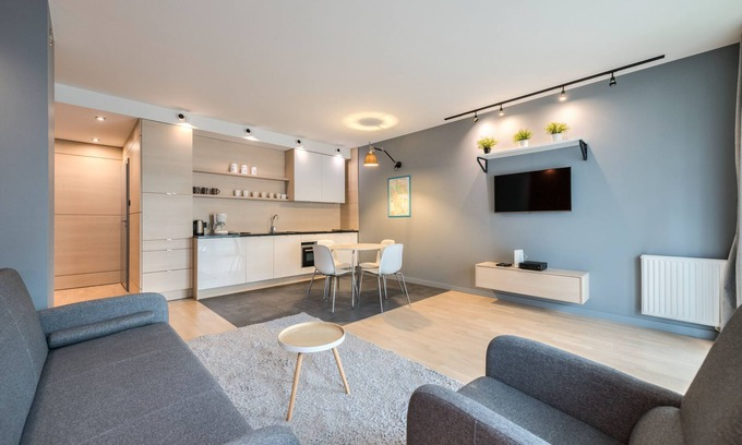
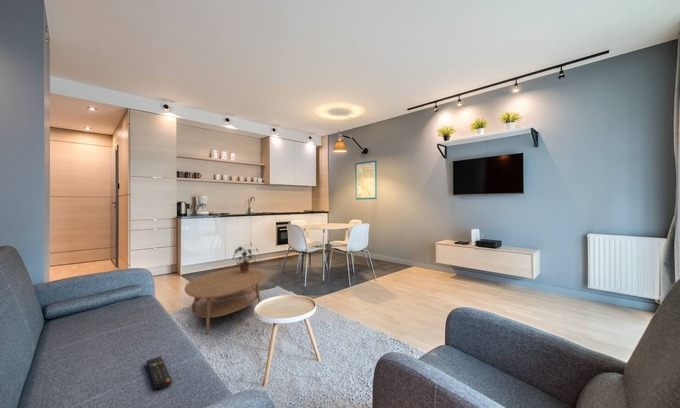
+ remote control (158, 372)
+ coffee table (227, 295)
+ potted plant (246, 255)
